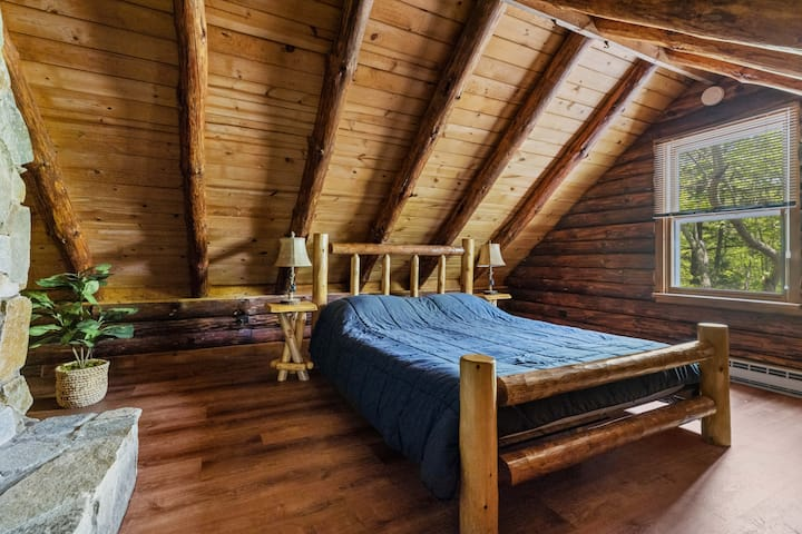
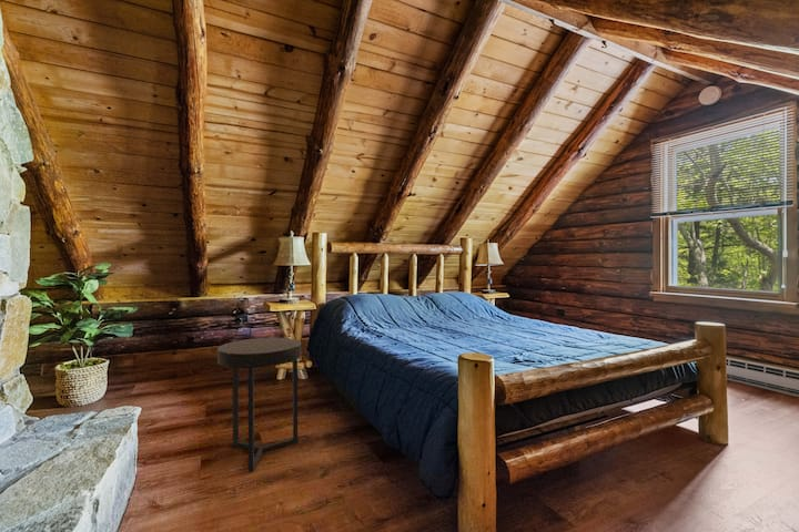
+ side table (253, 398)
